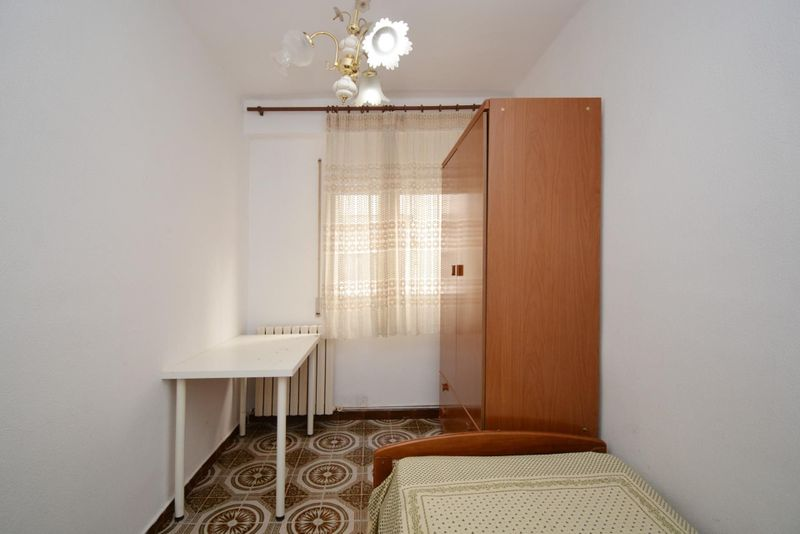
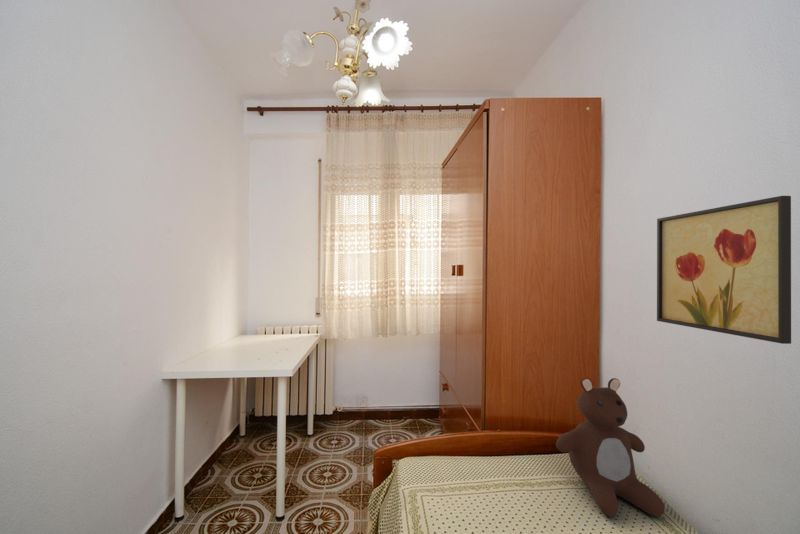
+ teddy bear (610, 439)
+ wall art (714, 269)
